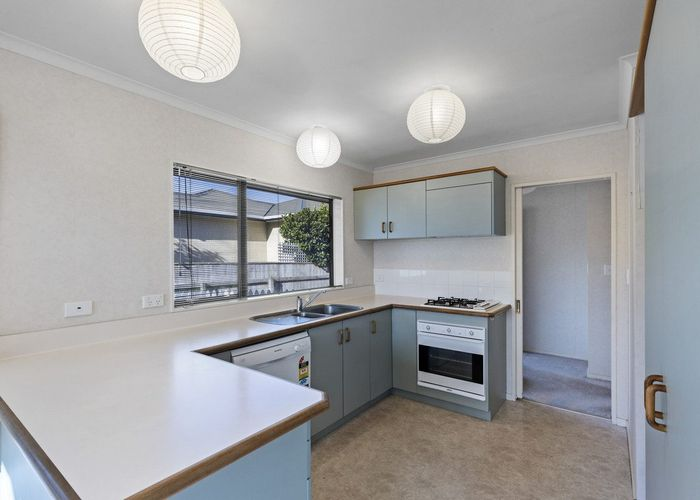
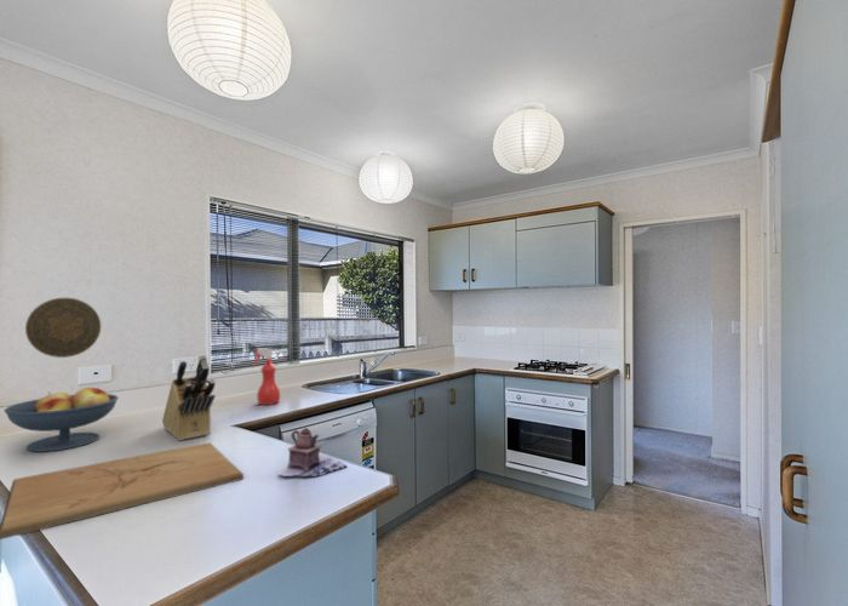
+ fruit bowl (64, 415)
+ cutting board (130, 479)
+ knife block (188, 393)
+ teapot (306, 447)
+ decorative plate (65, 327)
+ spray bottle (265, 375)
